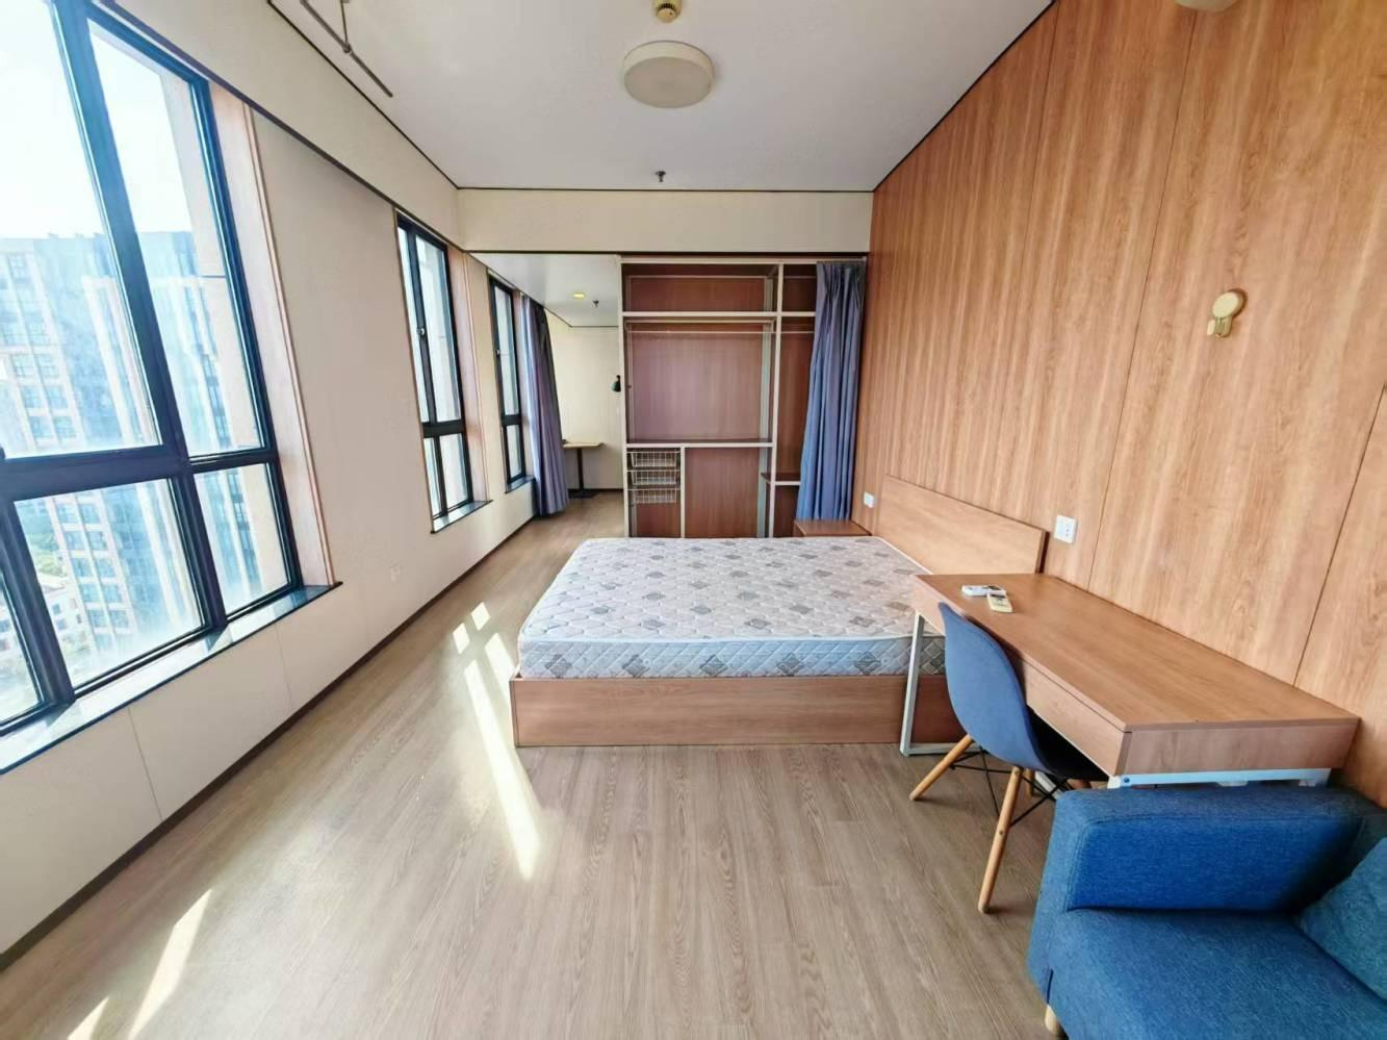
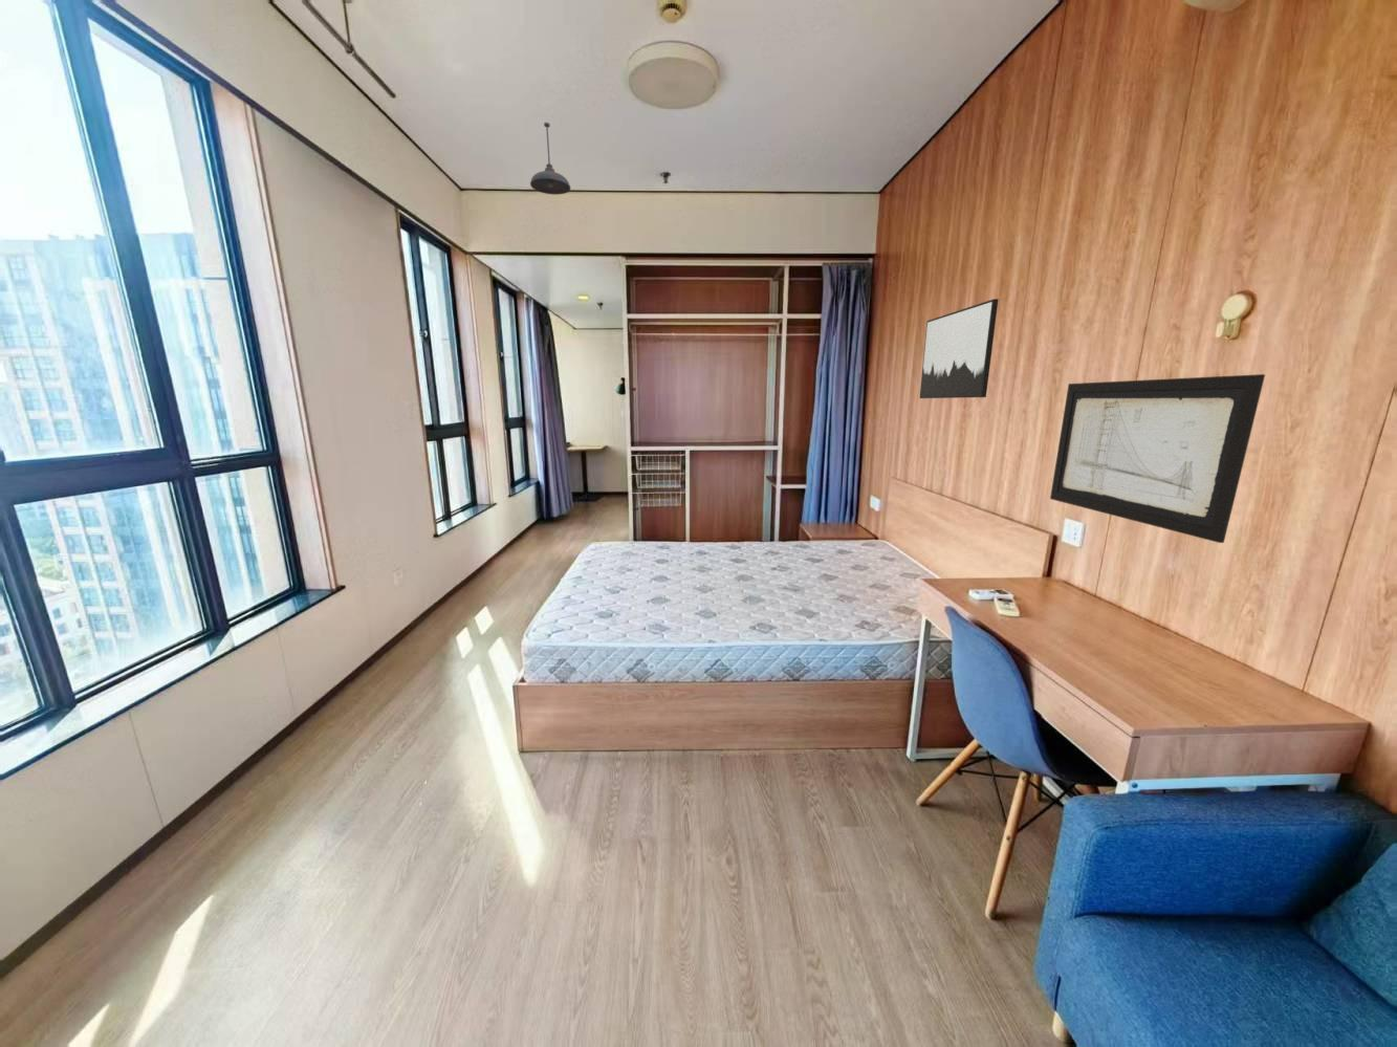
+ pendant light (548, 155)
+ wall art (1133, 450)
+ wall art (953, 355)
